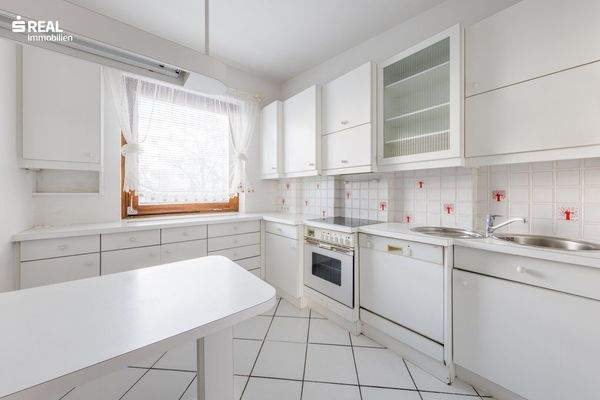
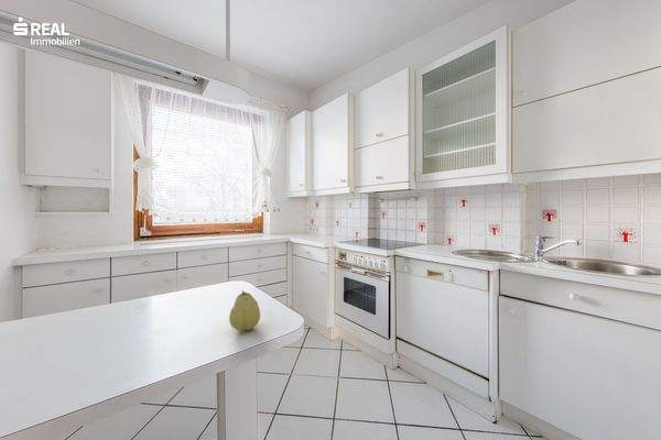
+ fruit (245, 308)
